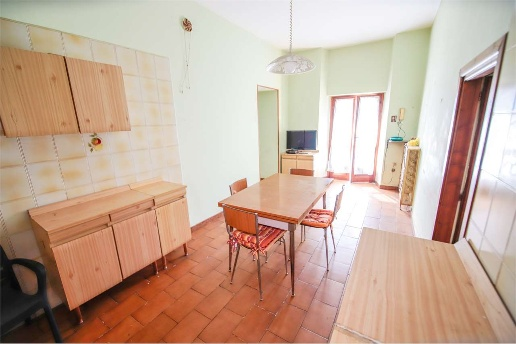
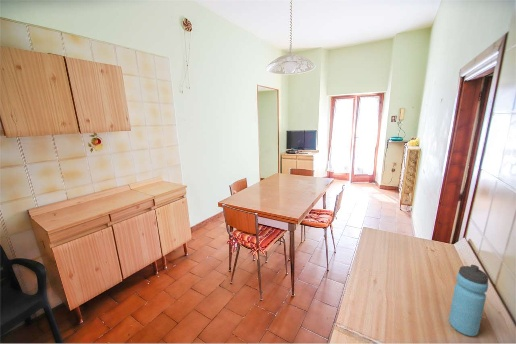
+ water bottle (468, 297)
